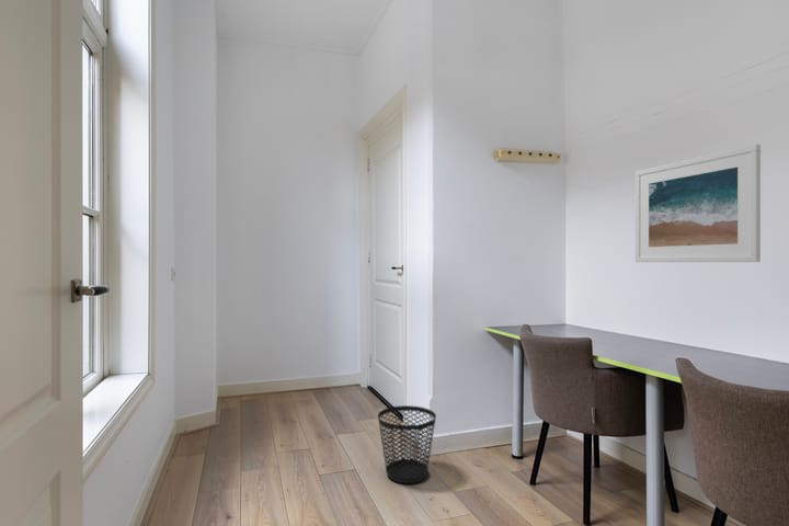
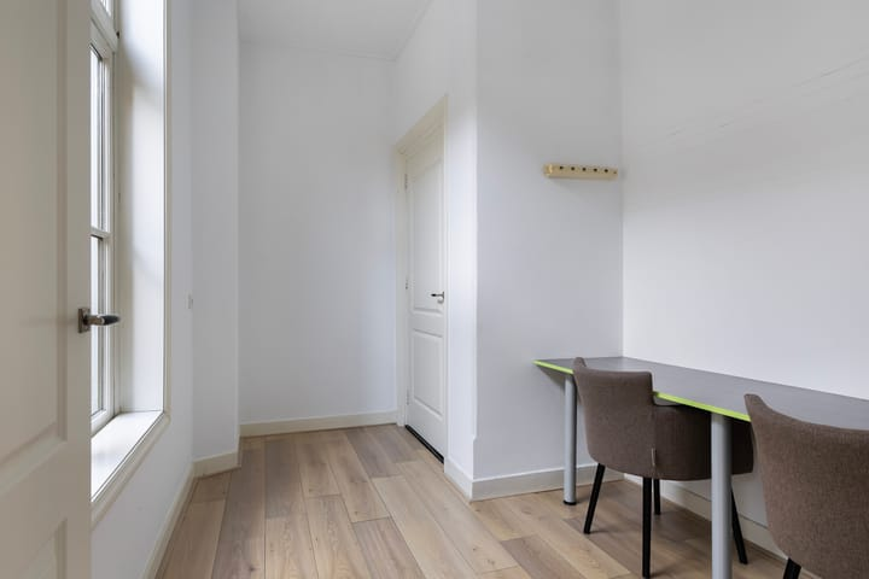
- wastebasket (407, 445)
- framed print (689, 210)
